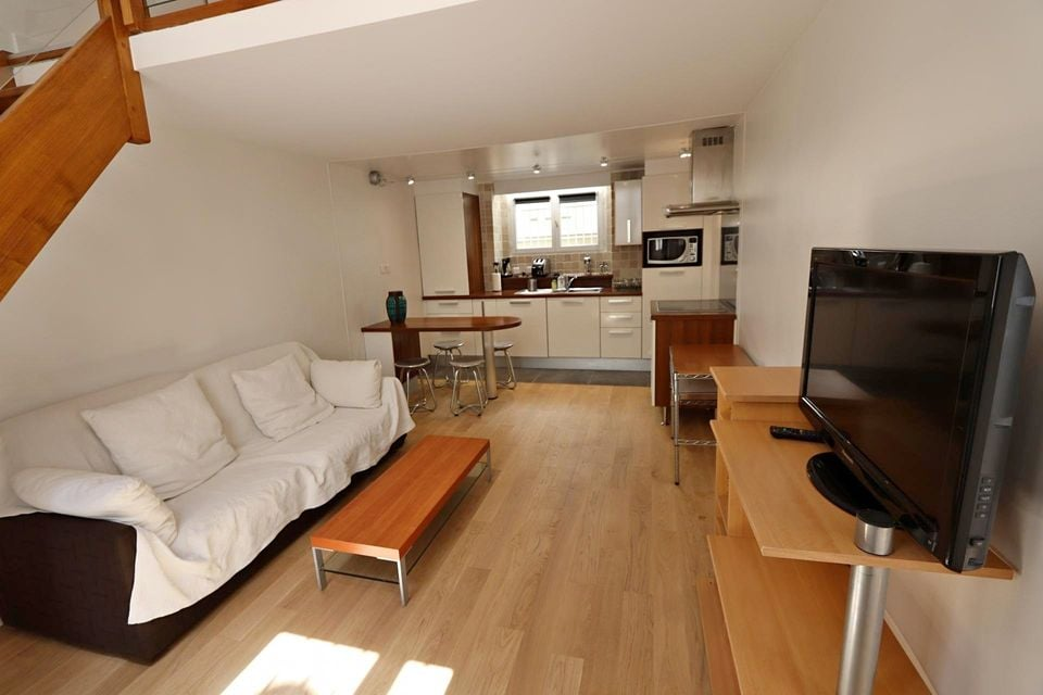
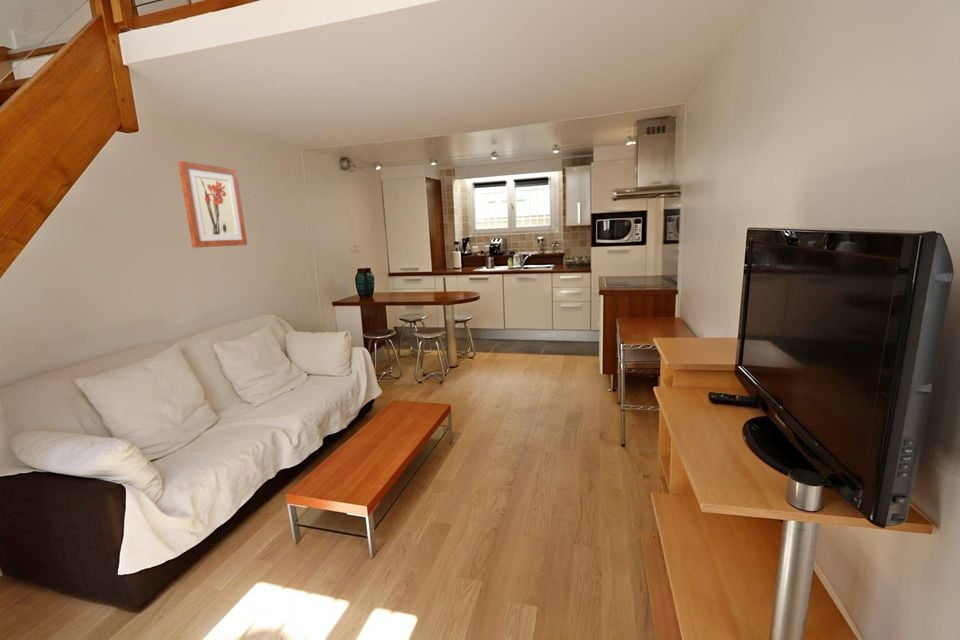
+ wall art (215, 206)
